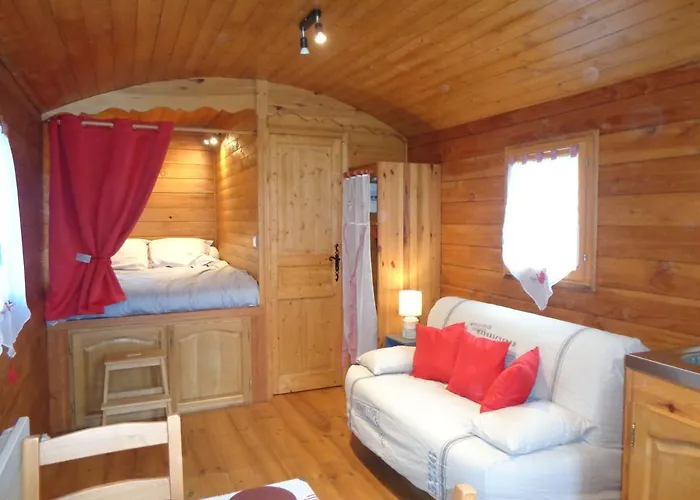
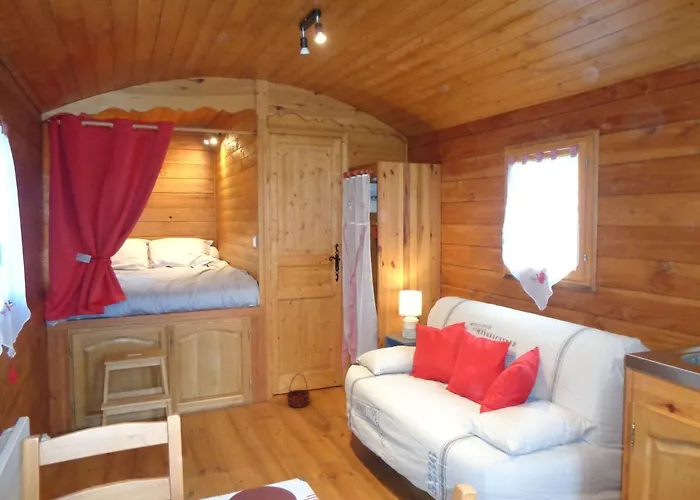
+ basket (298, 390)
